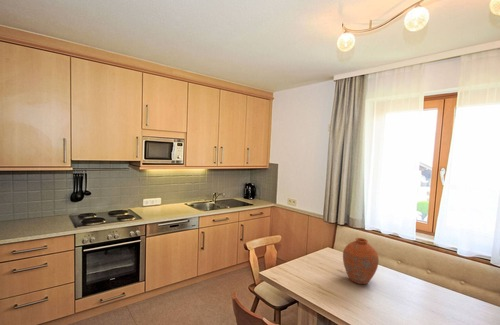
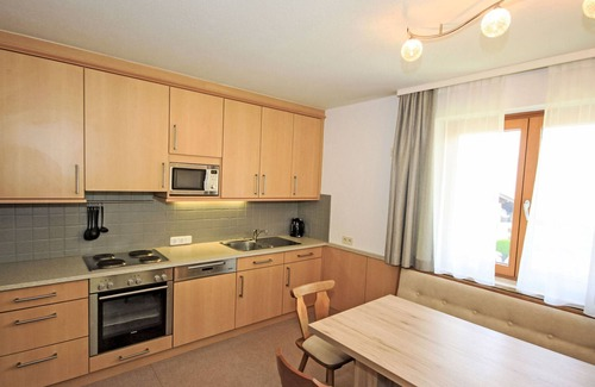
- vase (360, 260)
